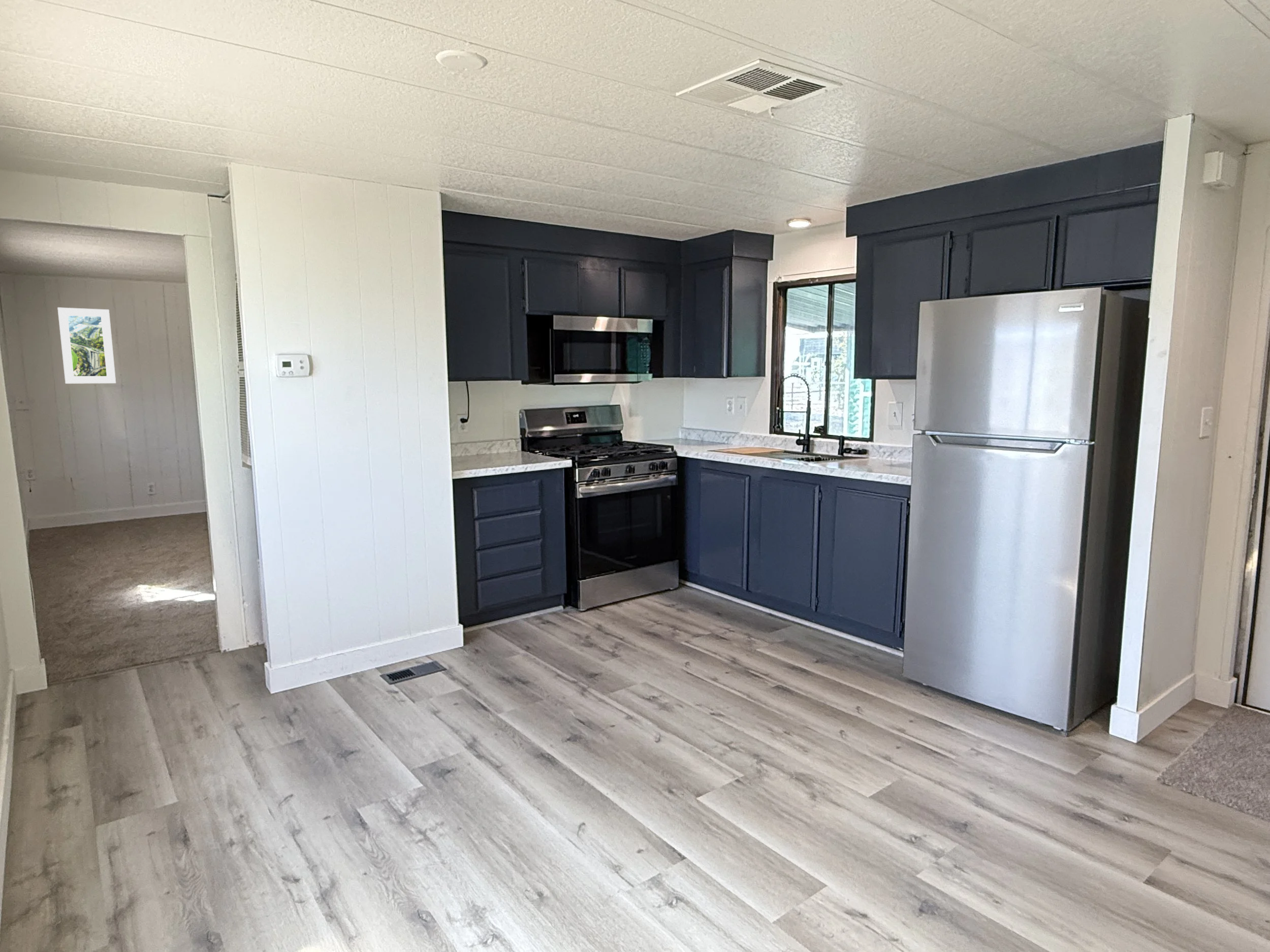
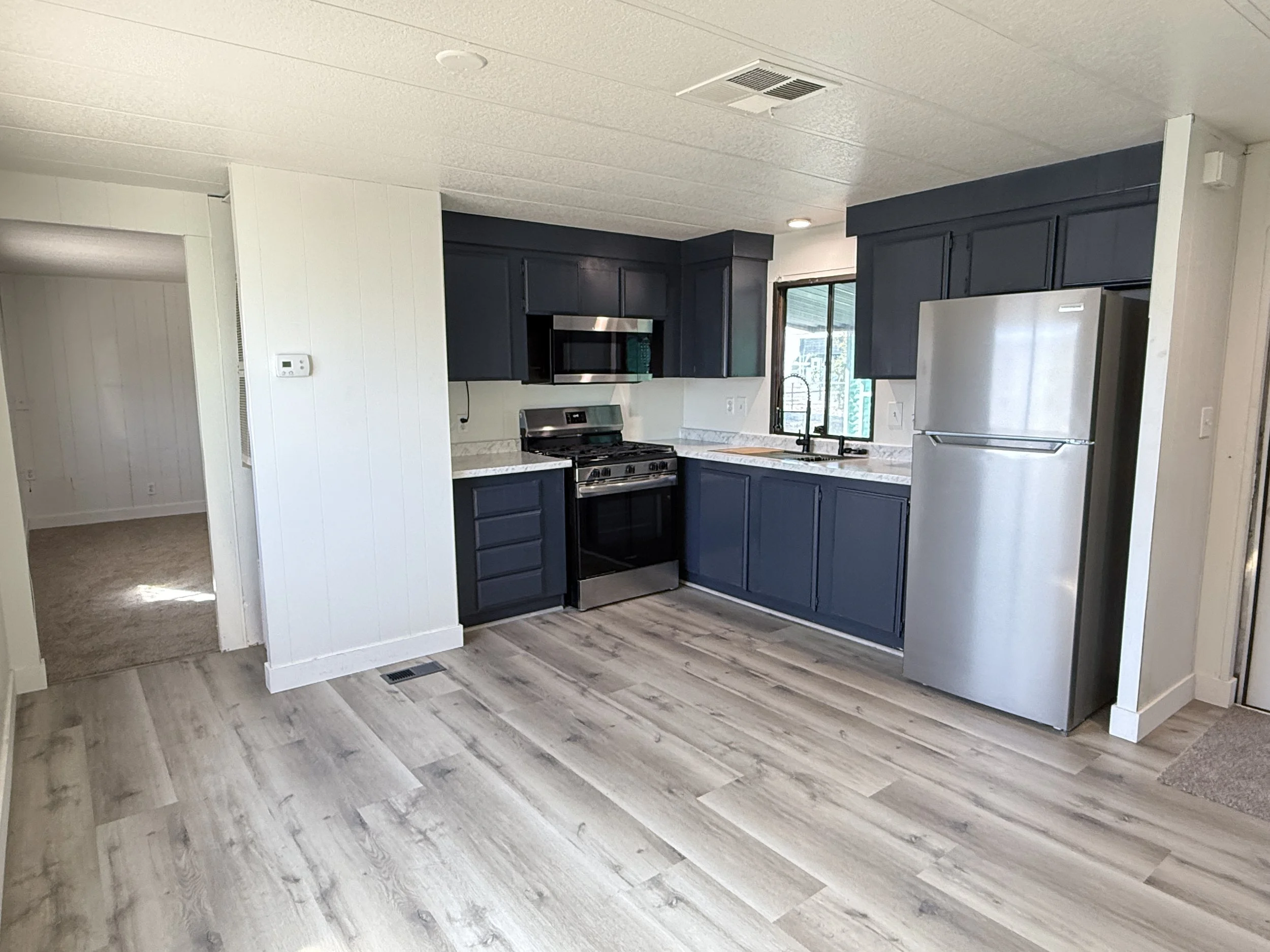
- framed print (87, 346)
